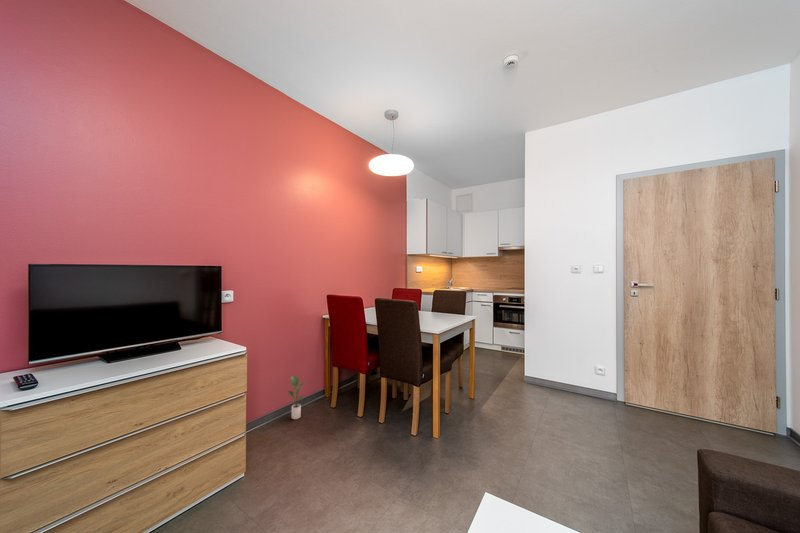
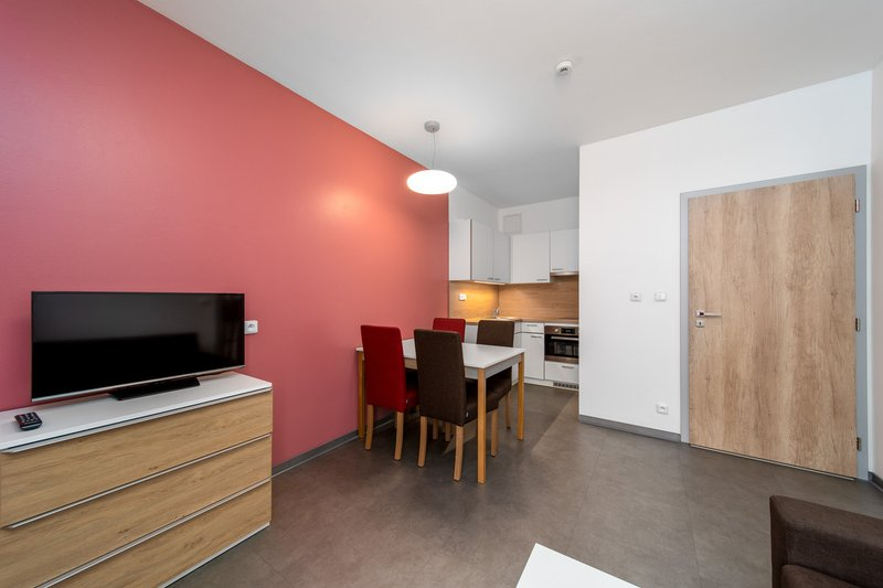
- potted plant (296, 398)
